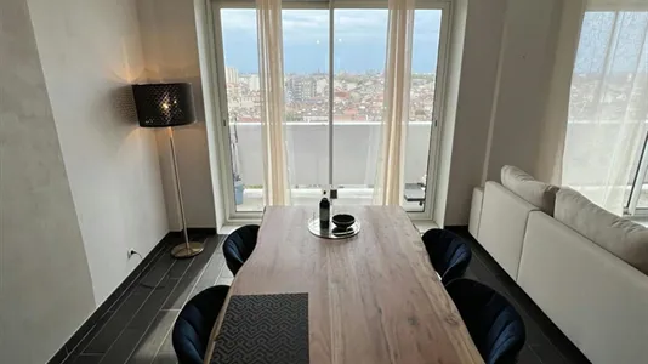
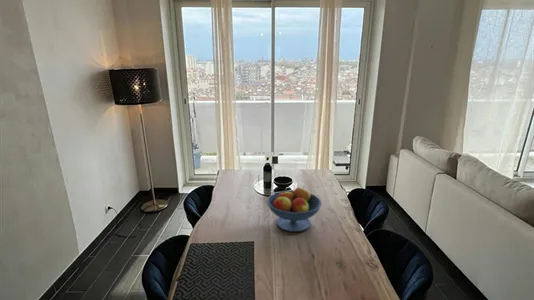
+ fruit bowl (293, 208)
